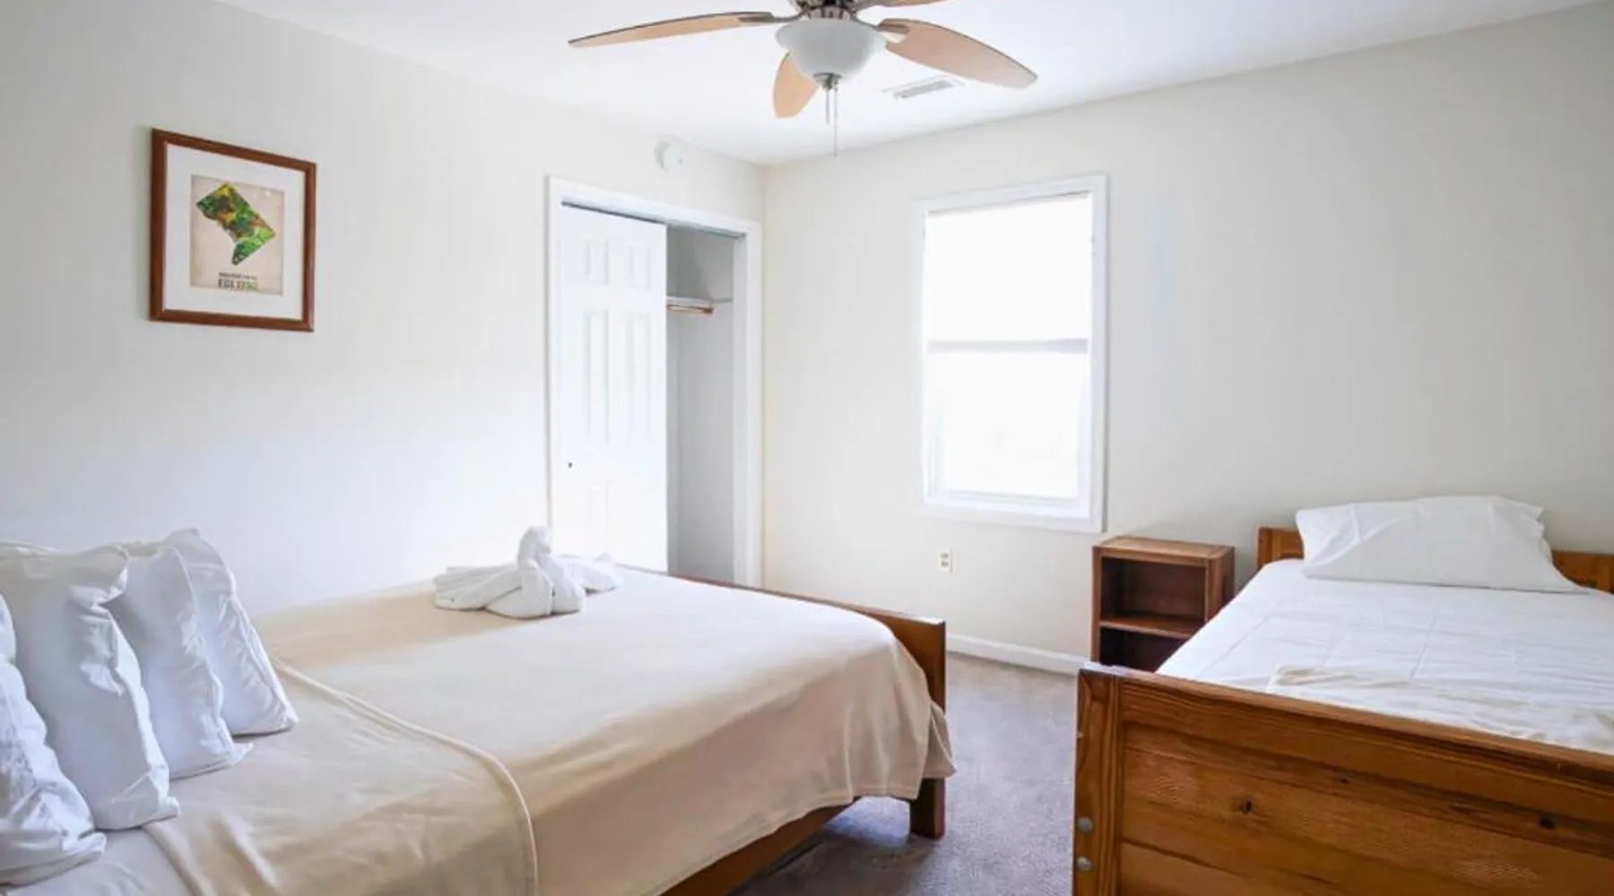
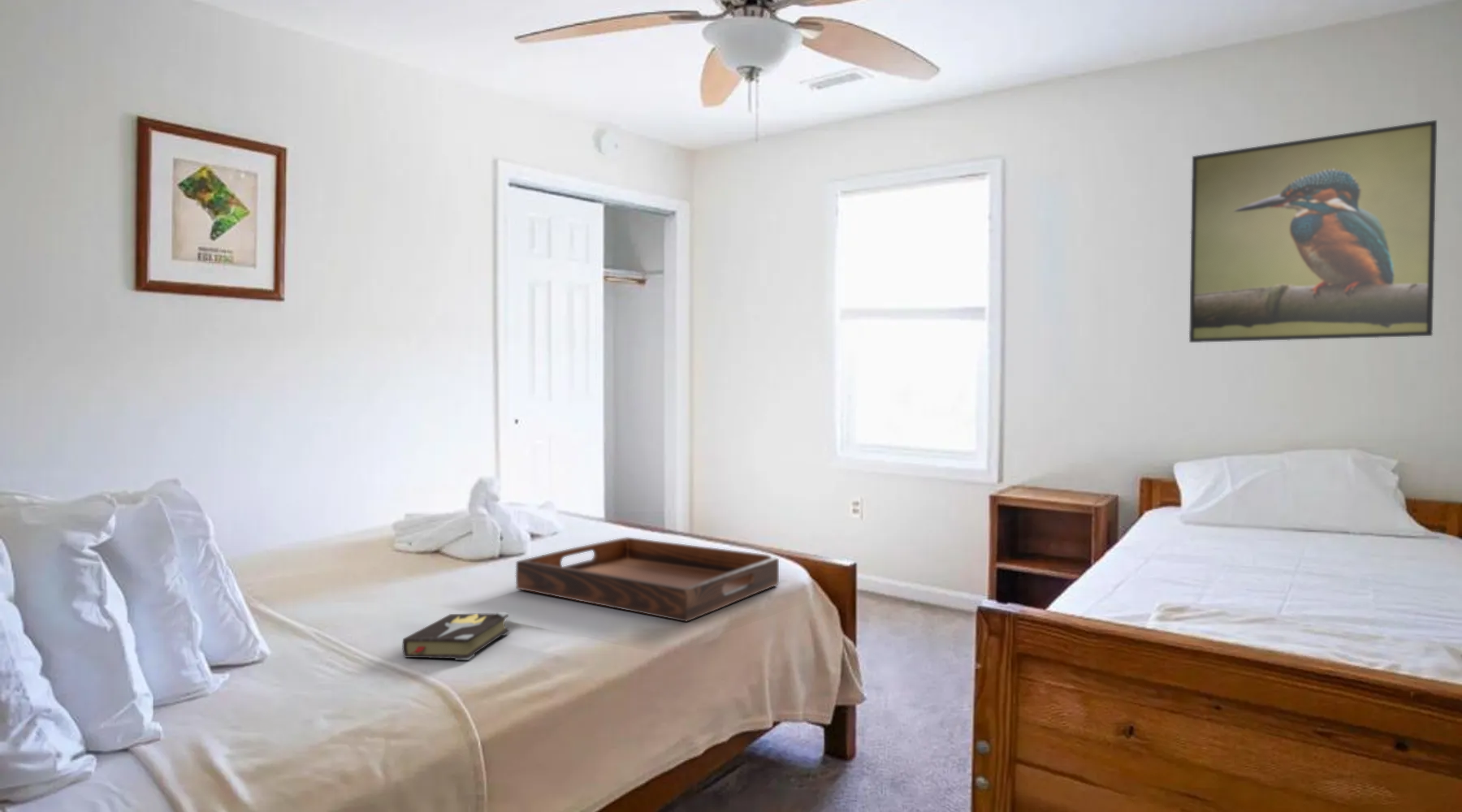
+ serving tray (651, 572)
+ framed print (1304, 240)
+ hardback book (458, 633)
